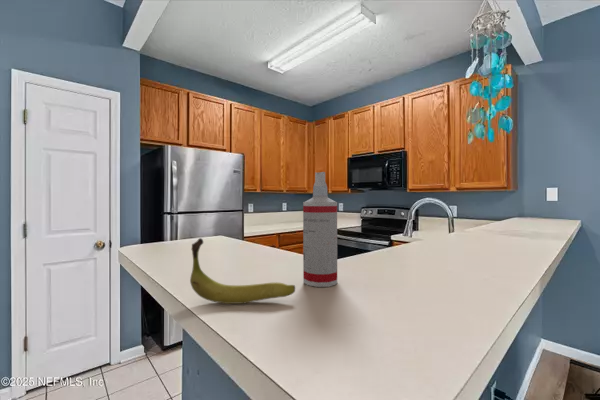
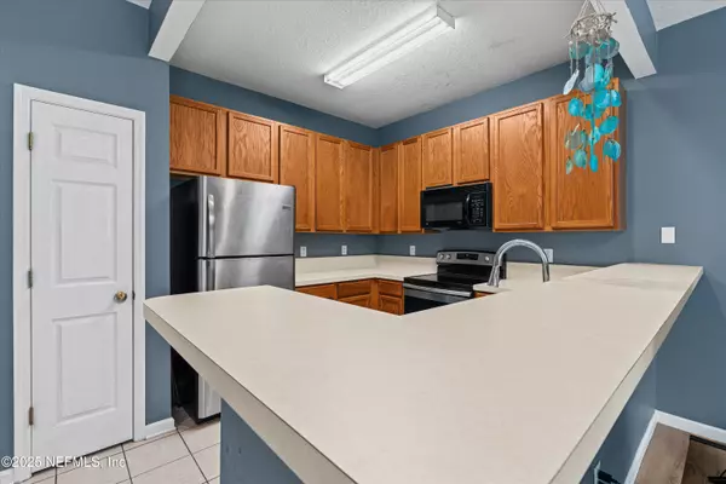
- spray bottle (320, 226)
- banana (243, 285)
